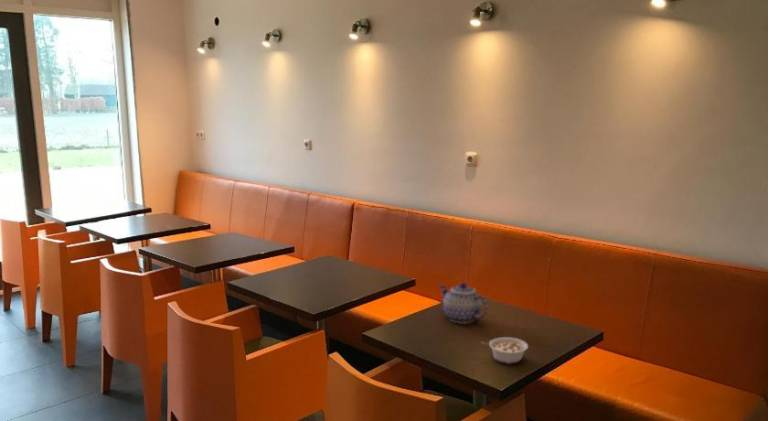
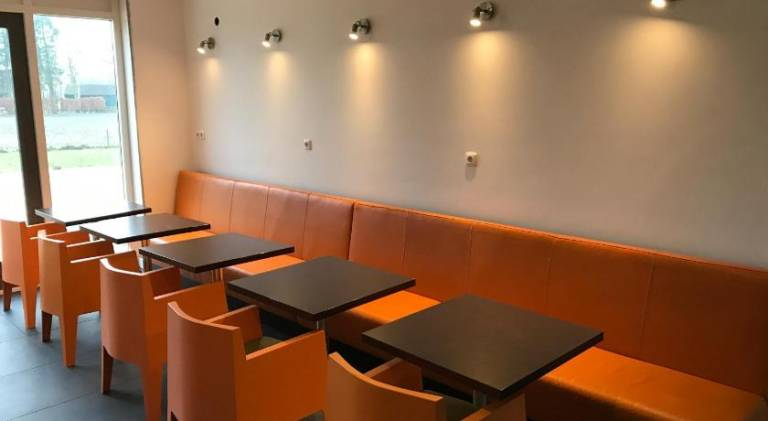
- teapot (462, 301)
- legume (507, 350)
